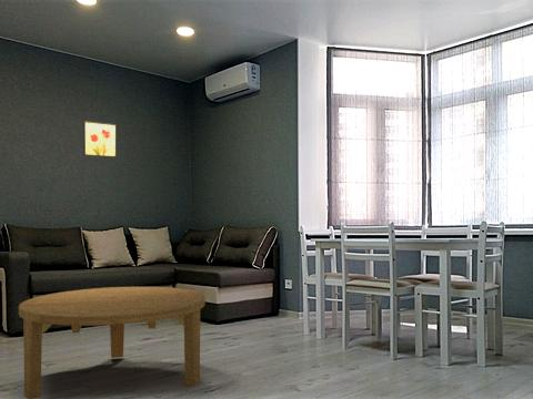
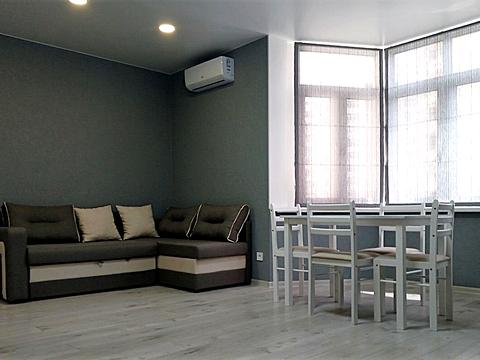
- coffee table (115, 338)
- wall art (100, 139)
